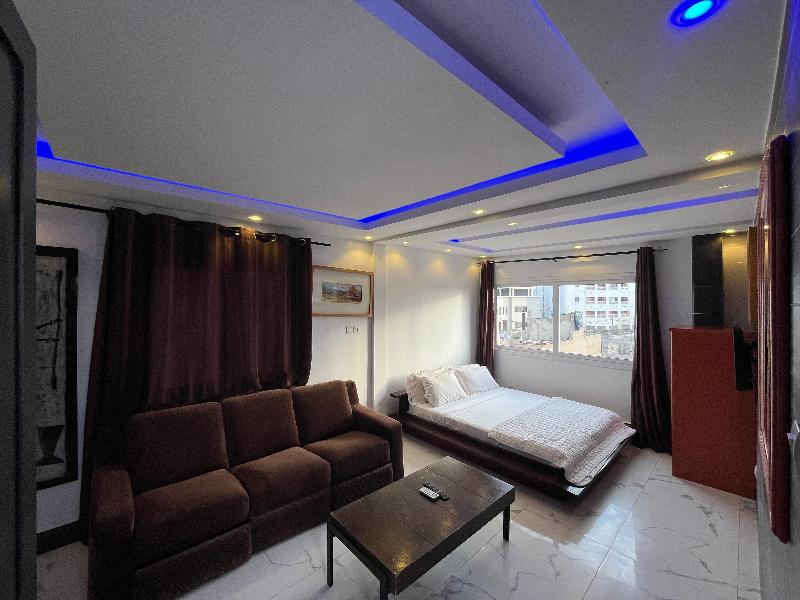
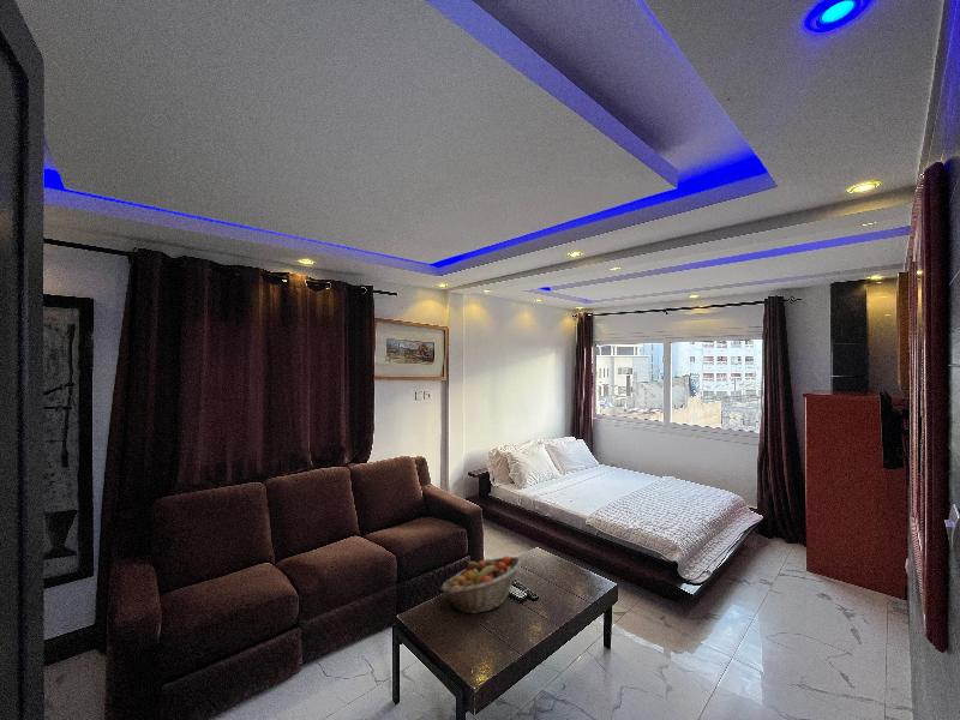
+ fruit basket (482, 580)
